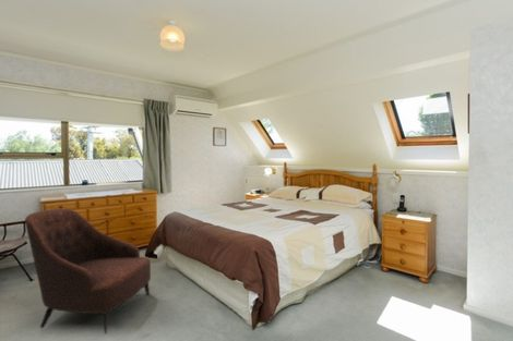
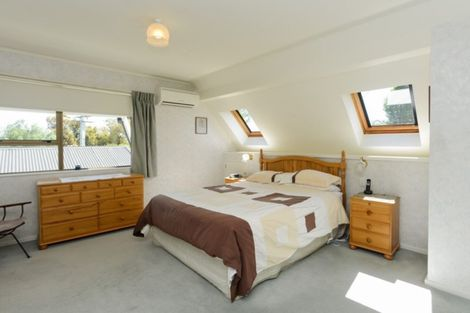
- armchair (90, 259)
